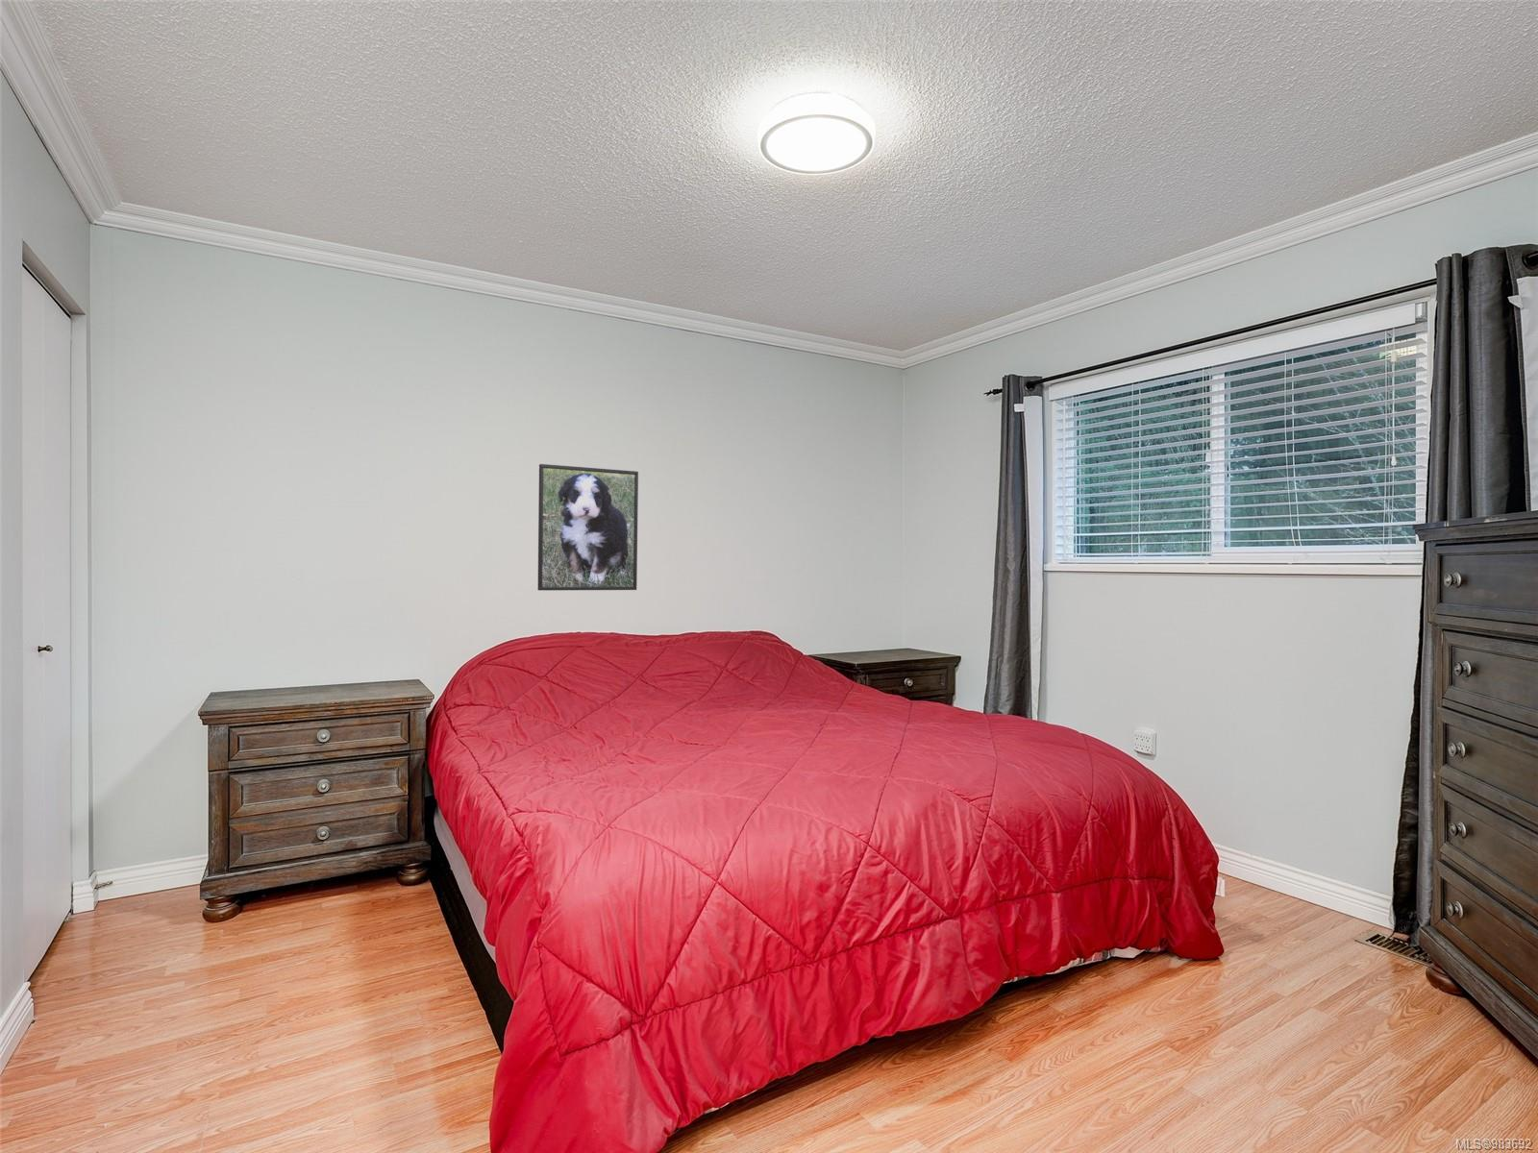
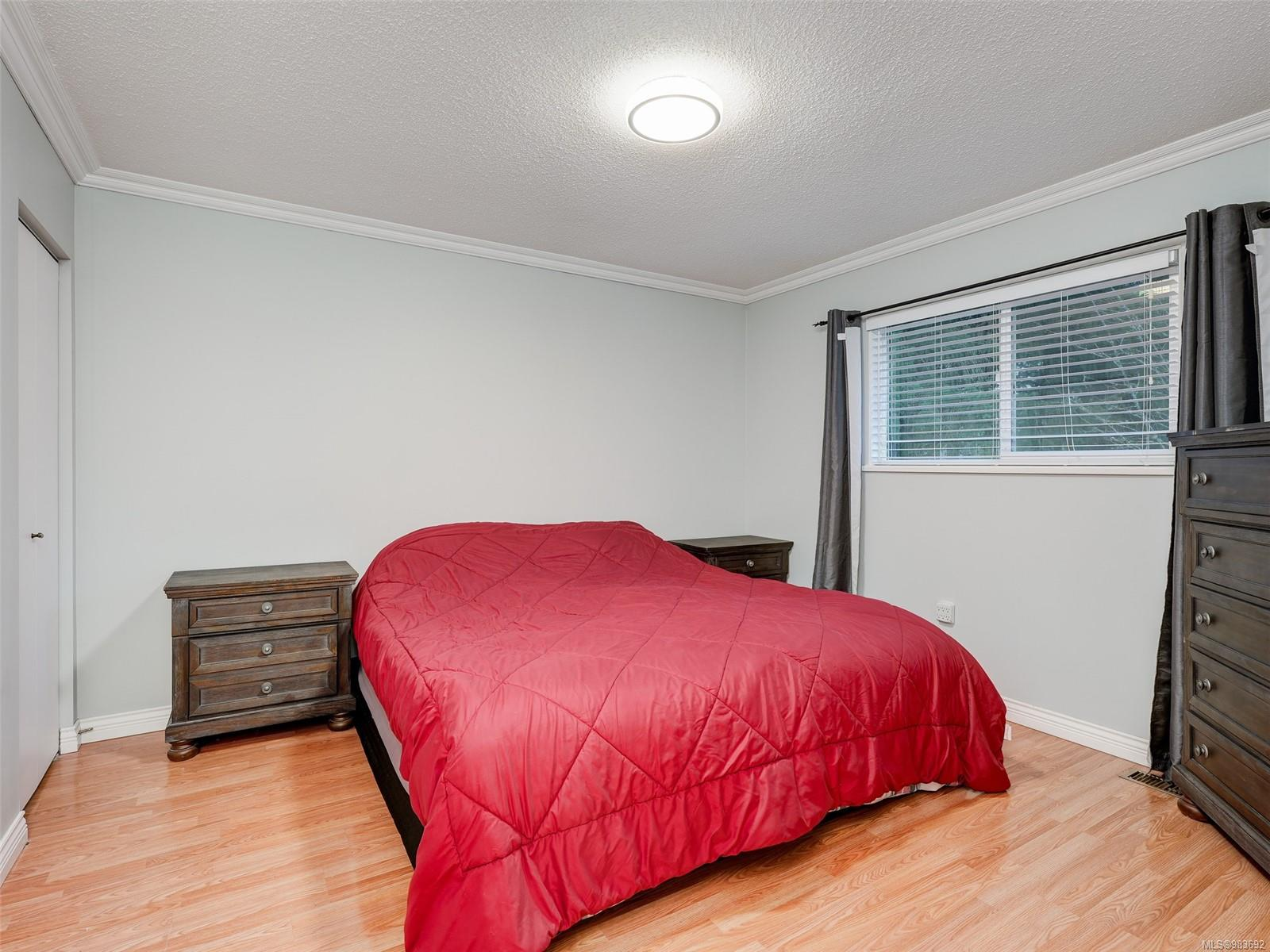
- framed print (590, 528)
